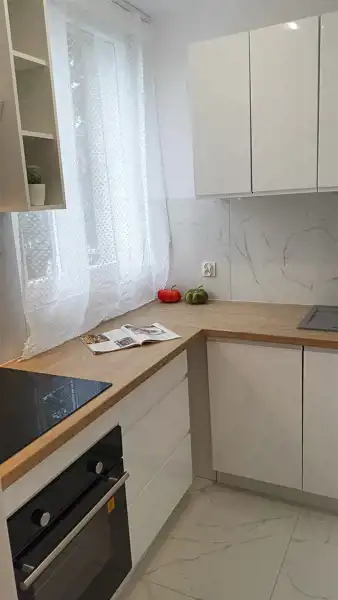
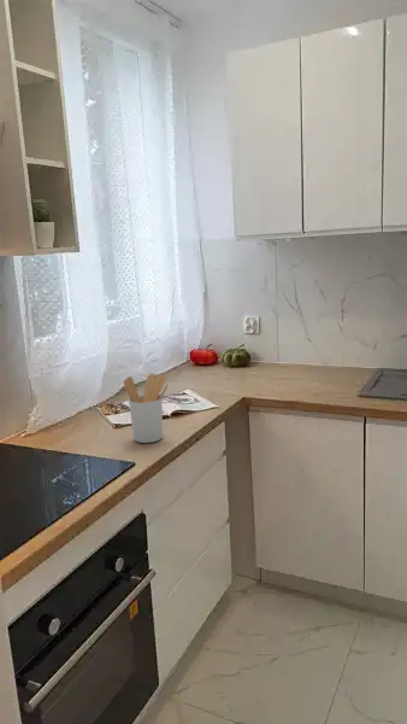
+ utensil holder (149, 405)
